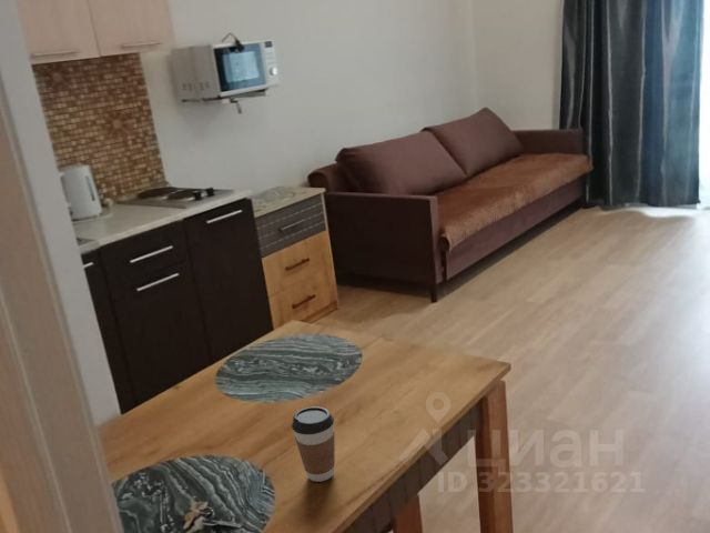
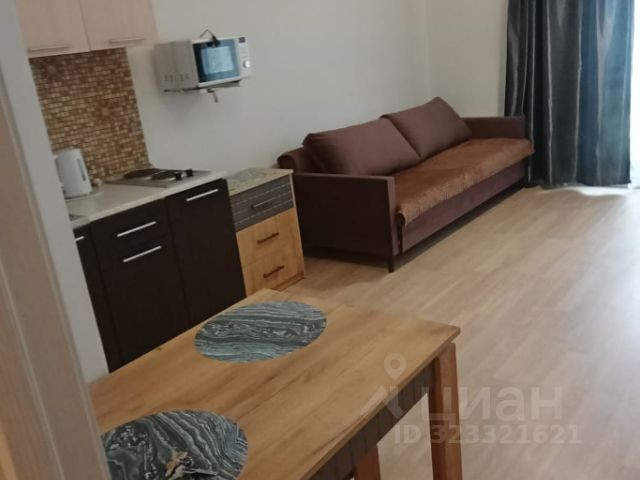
- coffee cup (316, 444)
